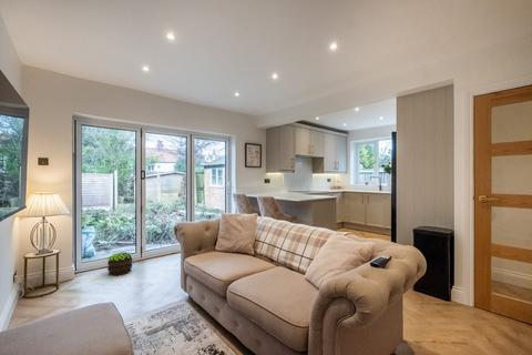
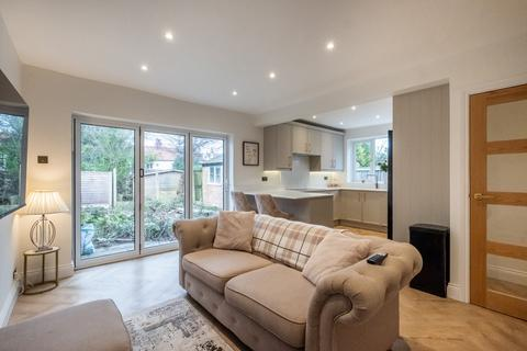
- potted plant (120, 262)
